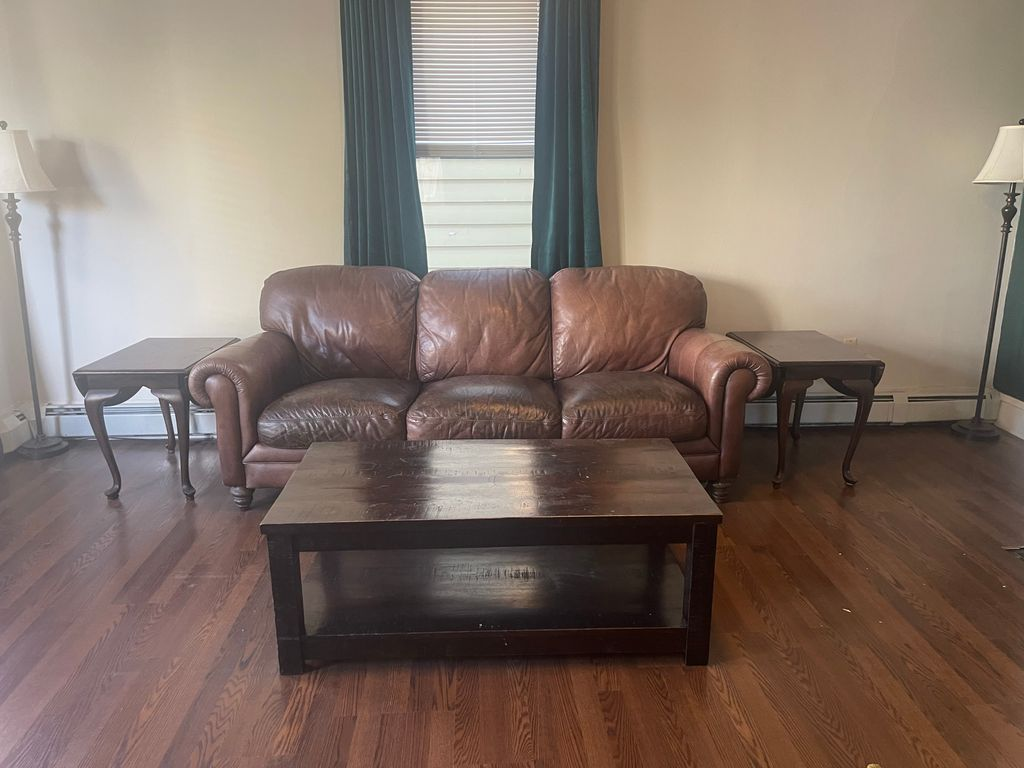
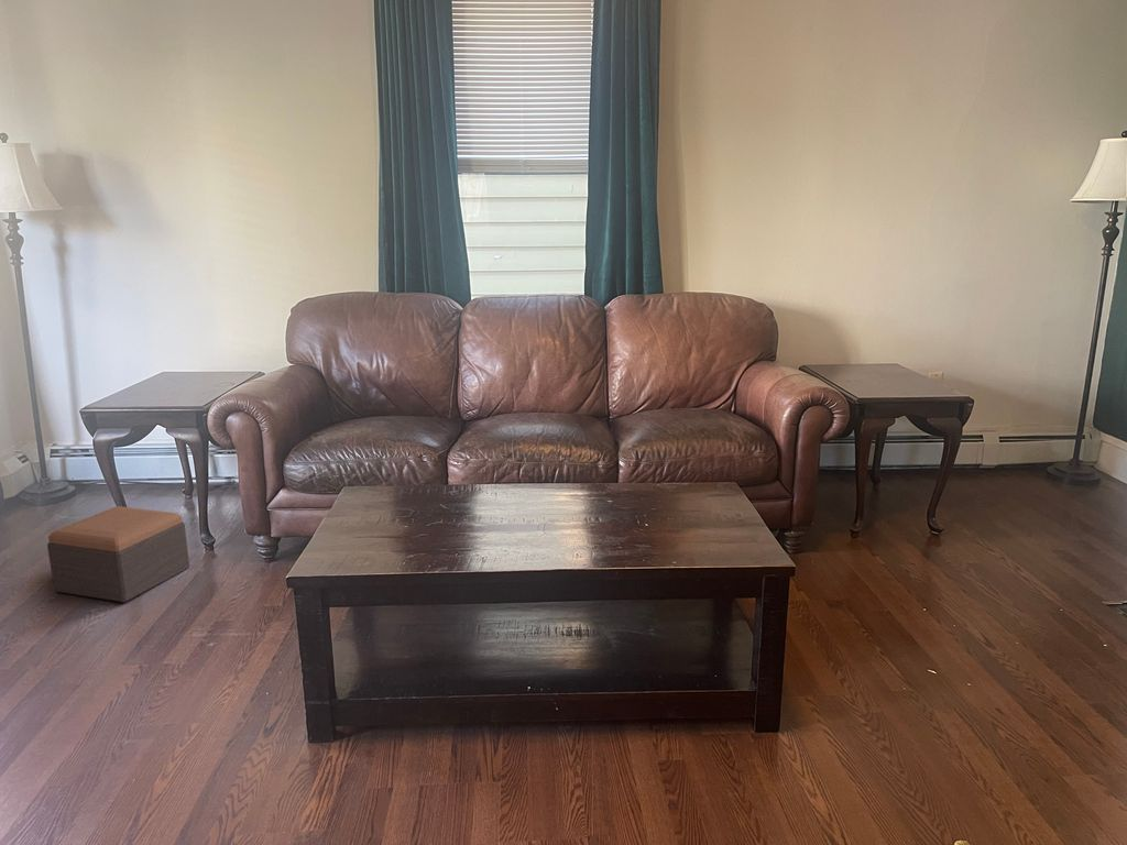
+ footstool (120, 549)
